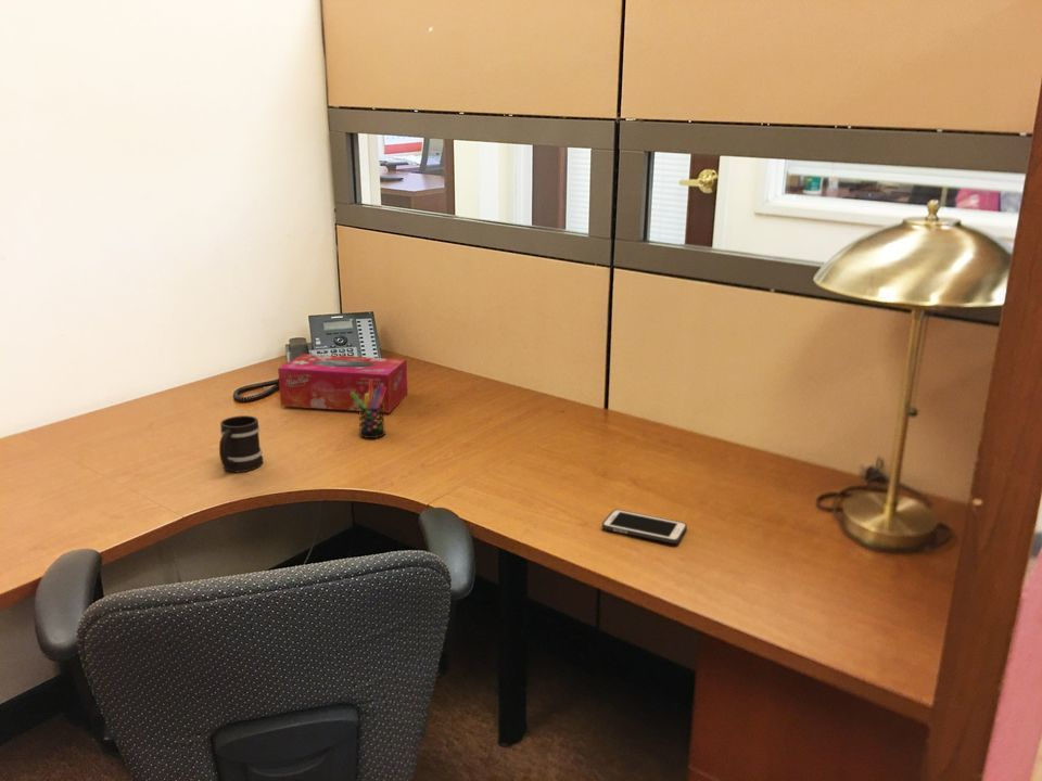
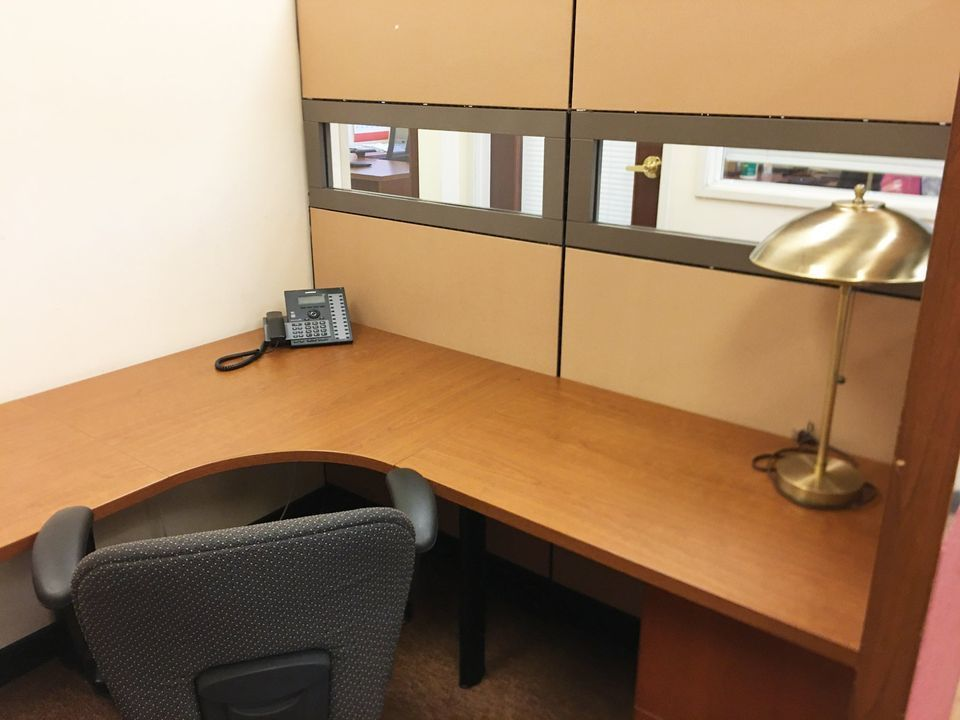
- tissue box (344, 382)
- cell phone (644, 526)
- pen holder (368, 408)
- mug (237, 445)
